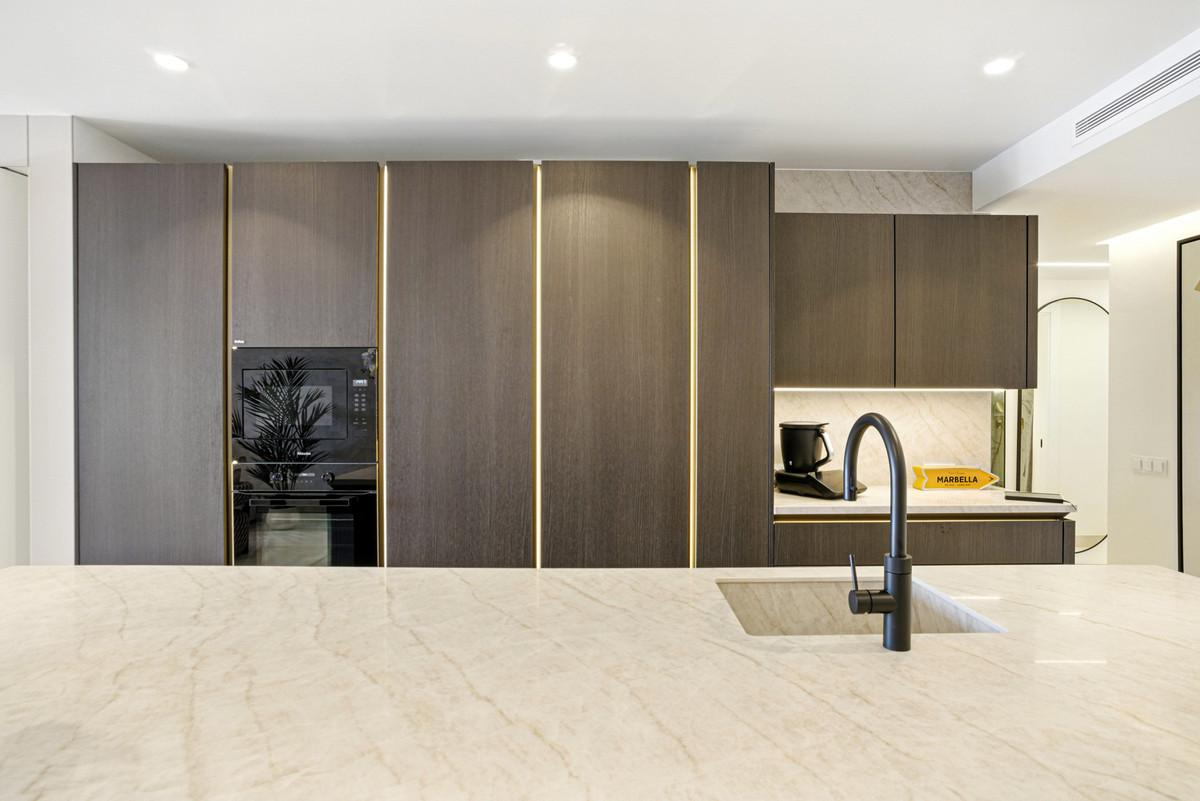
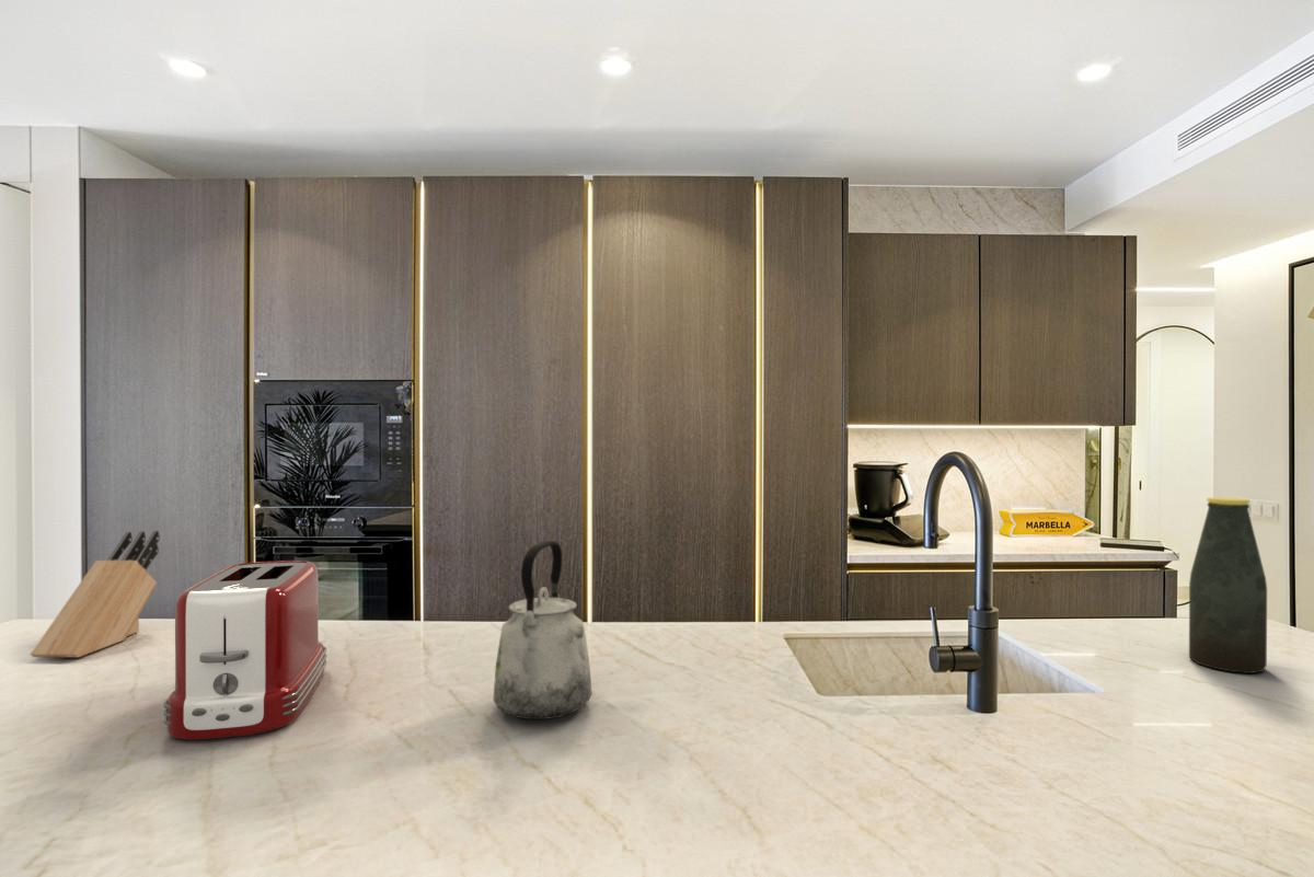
+ knife block (105, 588)
+ kettle (549, 621)
+ toaster (254, 636)
+ bottle (1227, 580)
